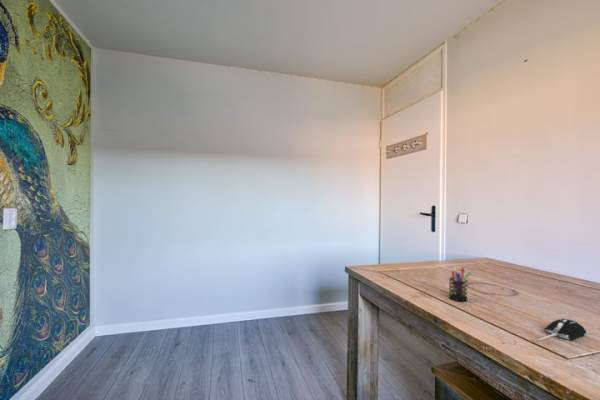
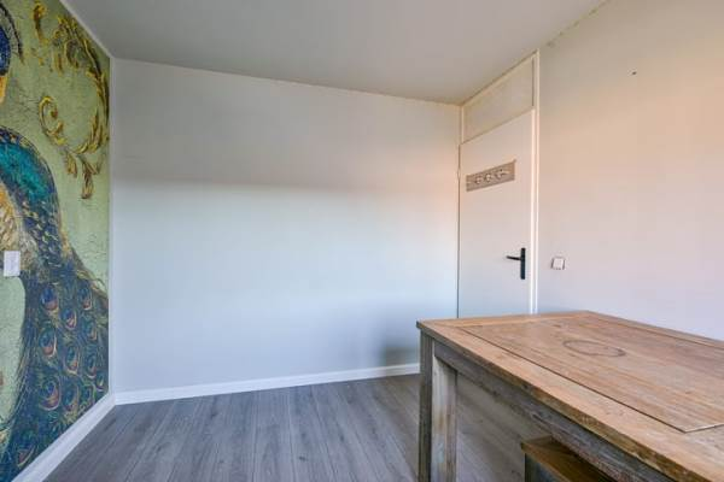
- computer mouse (558, 328)
- pen holder (460, 282)
